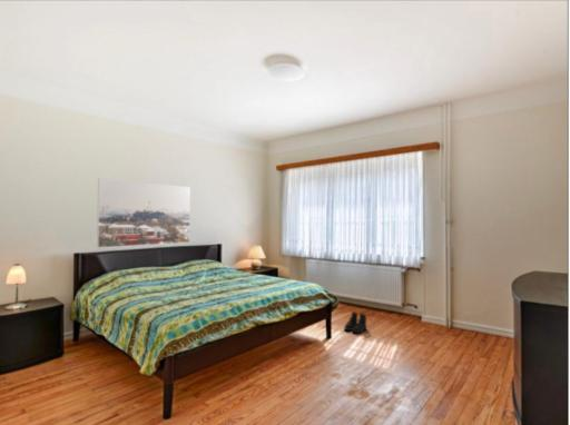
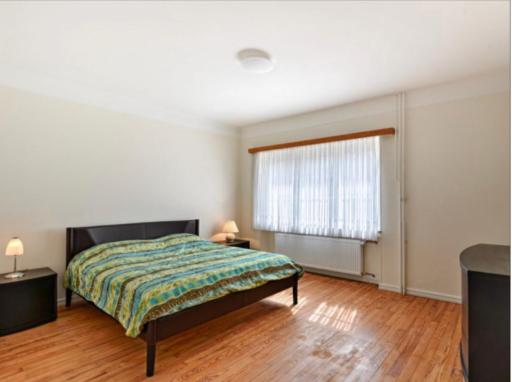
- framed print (148, 214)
- boots (355, 320)
